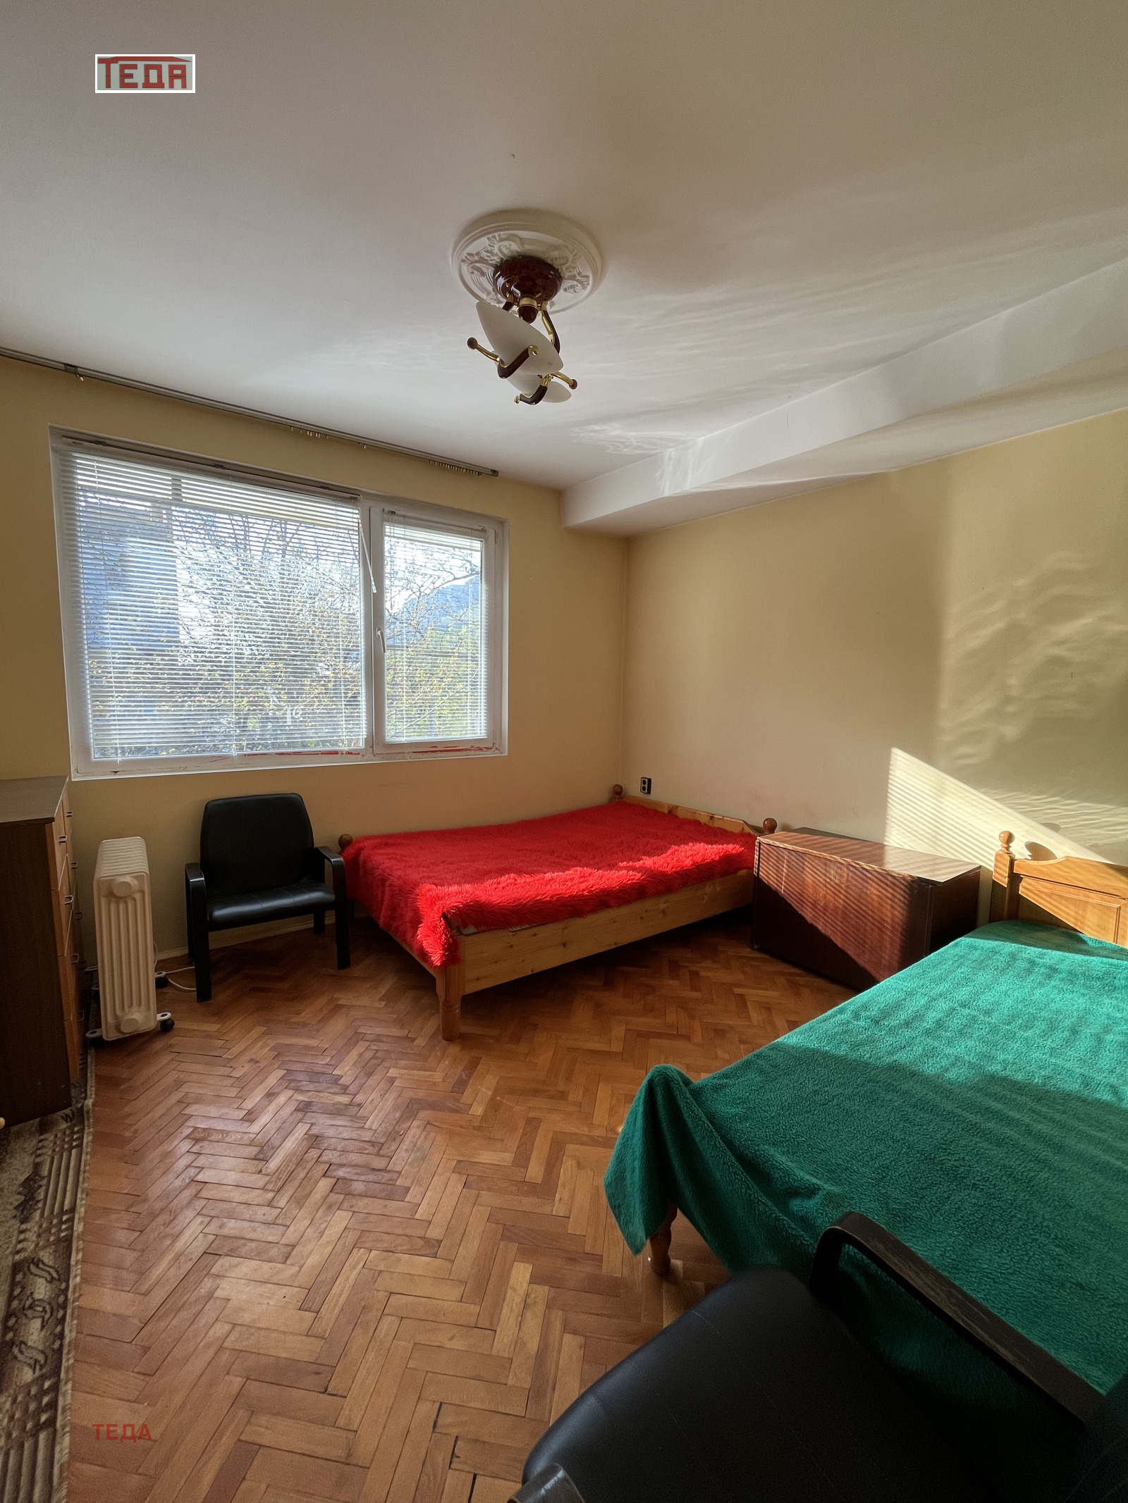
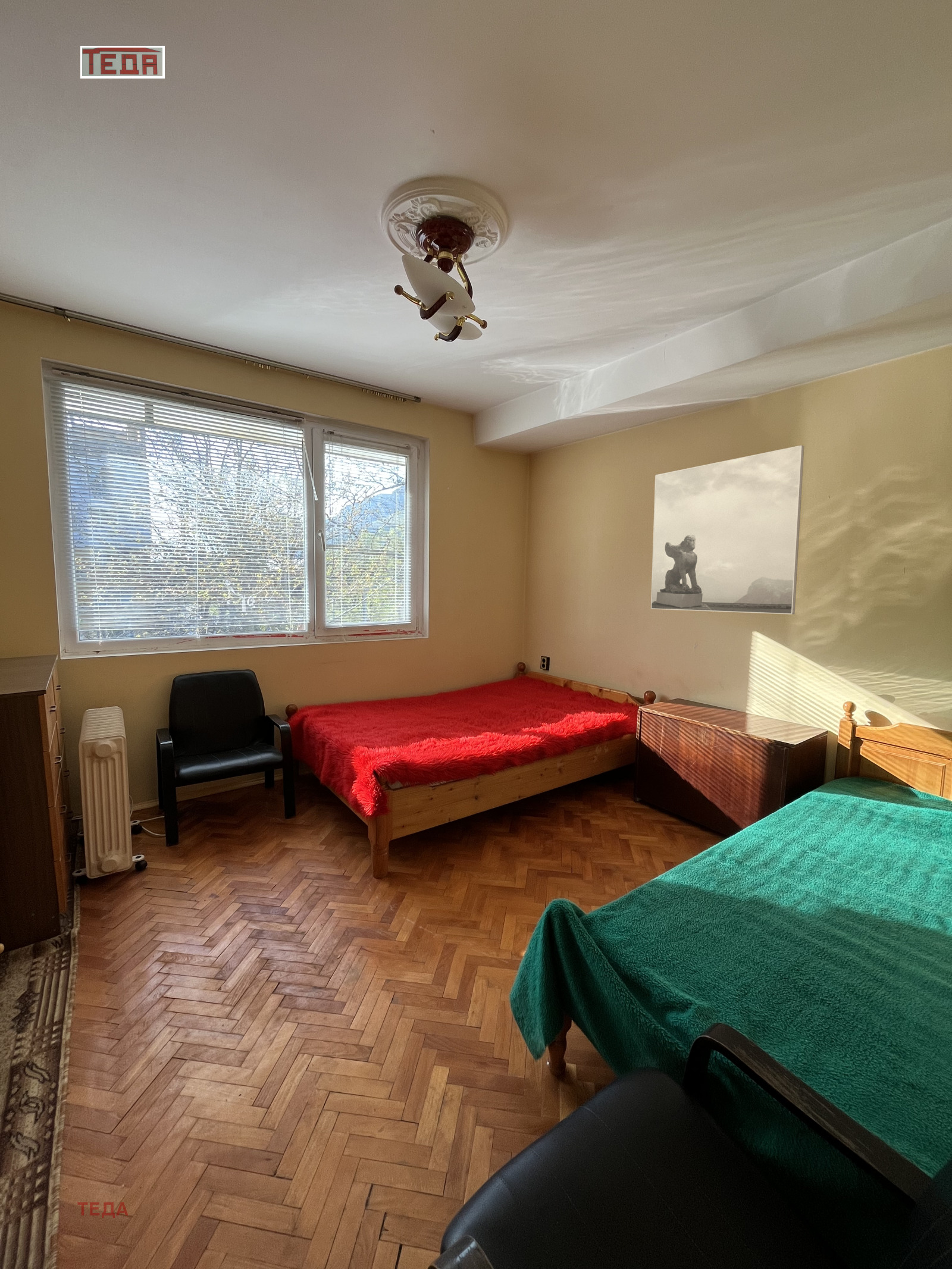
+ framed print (718, 537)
